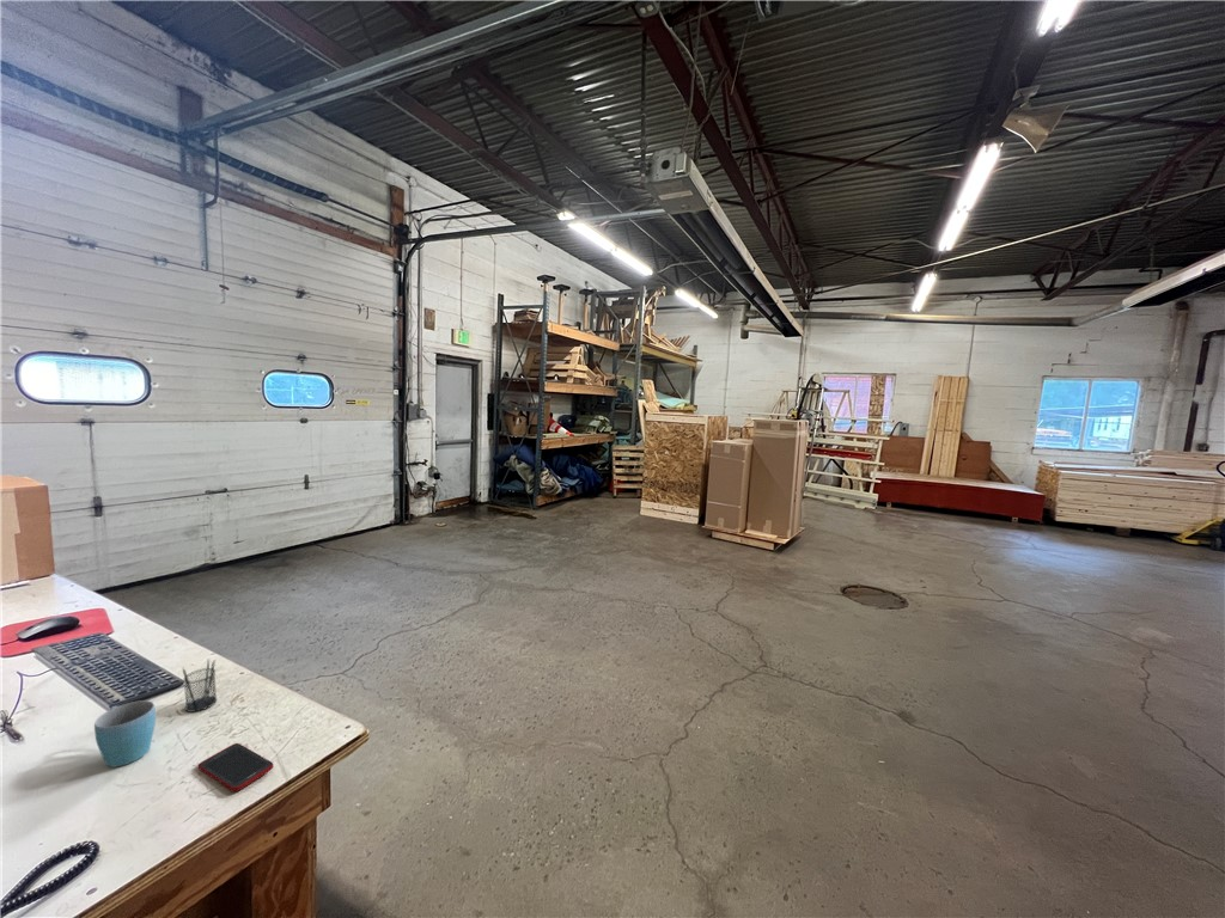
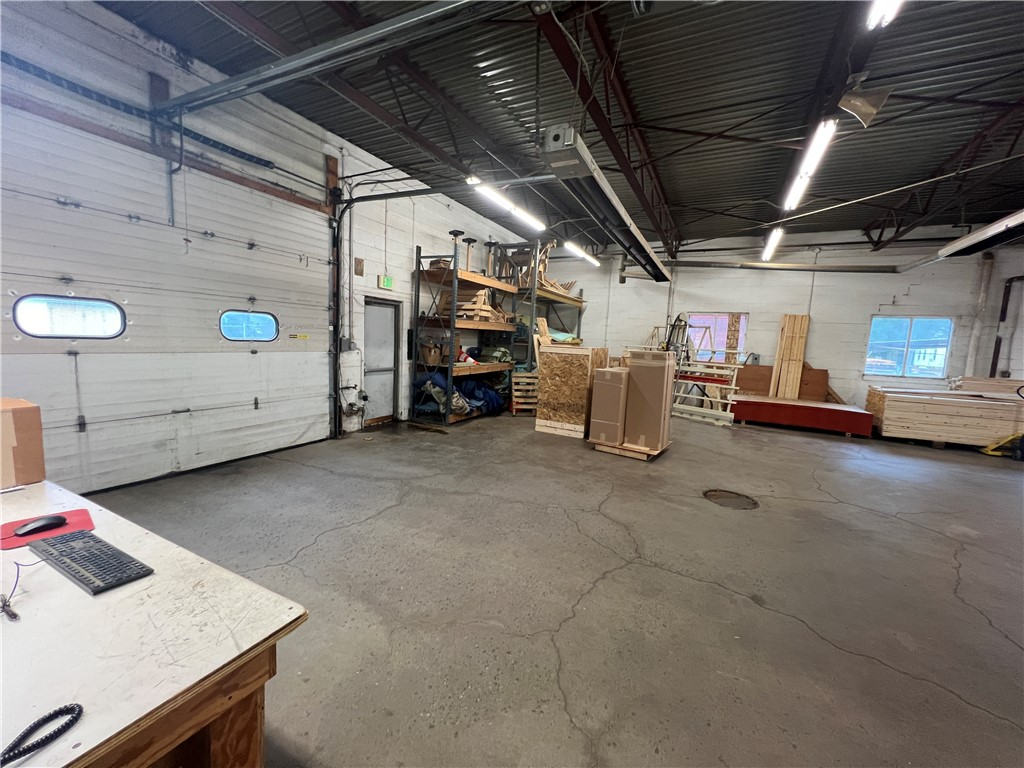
- mug (123, 730)
- cell phone (236, 766)
- pencil holder (200, 683)
